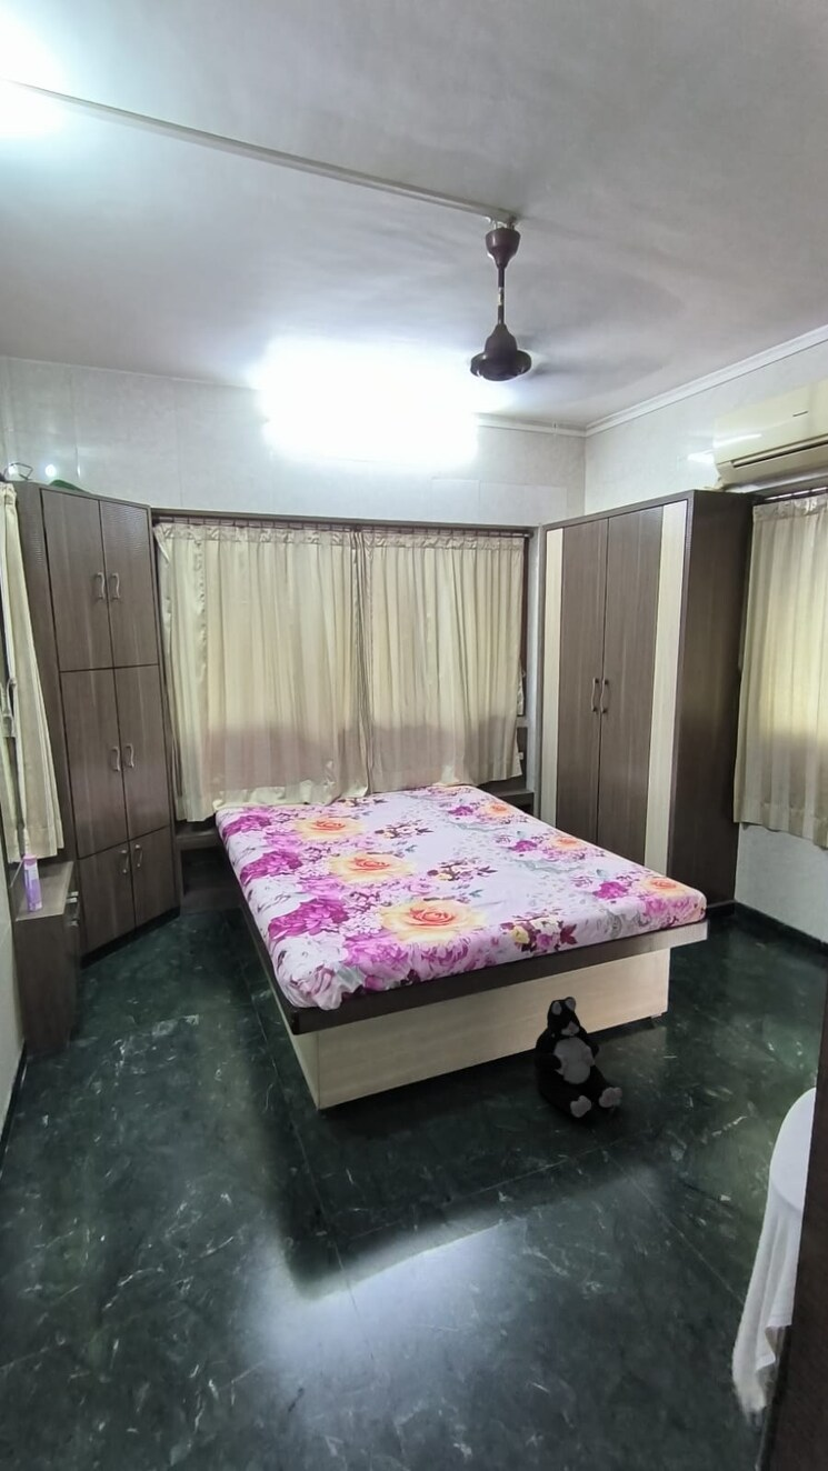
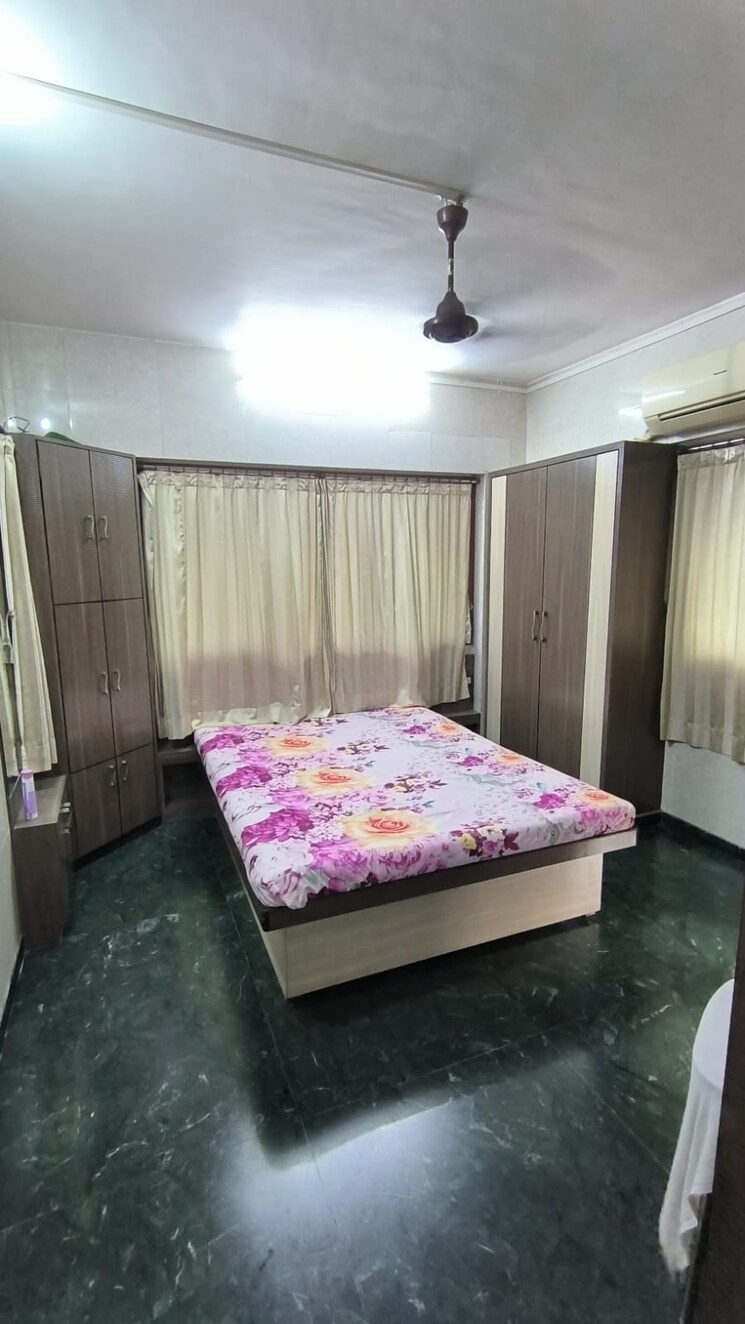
- plush toy (570, 1050)
